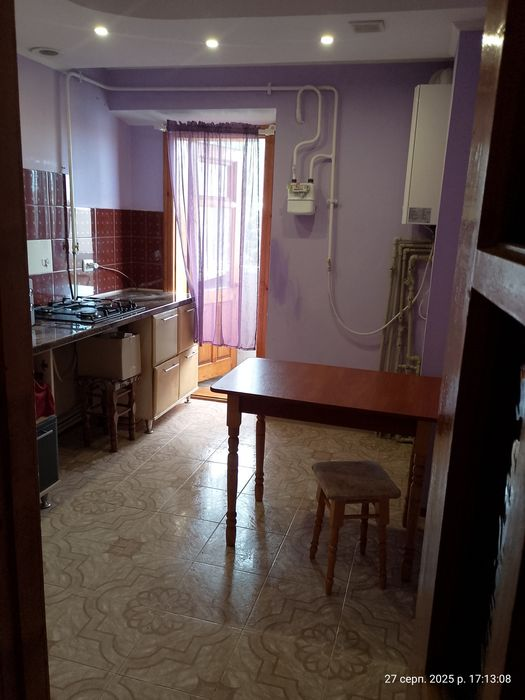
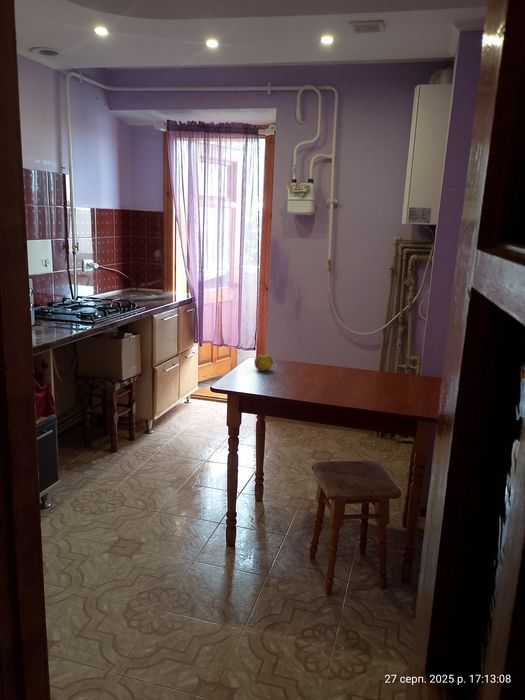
+ fruit (263, 362)
